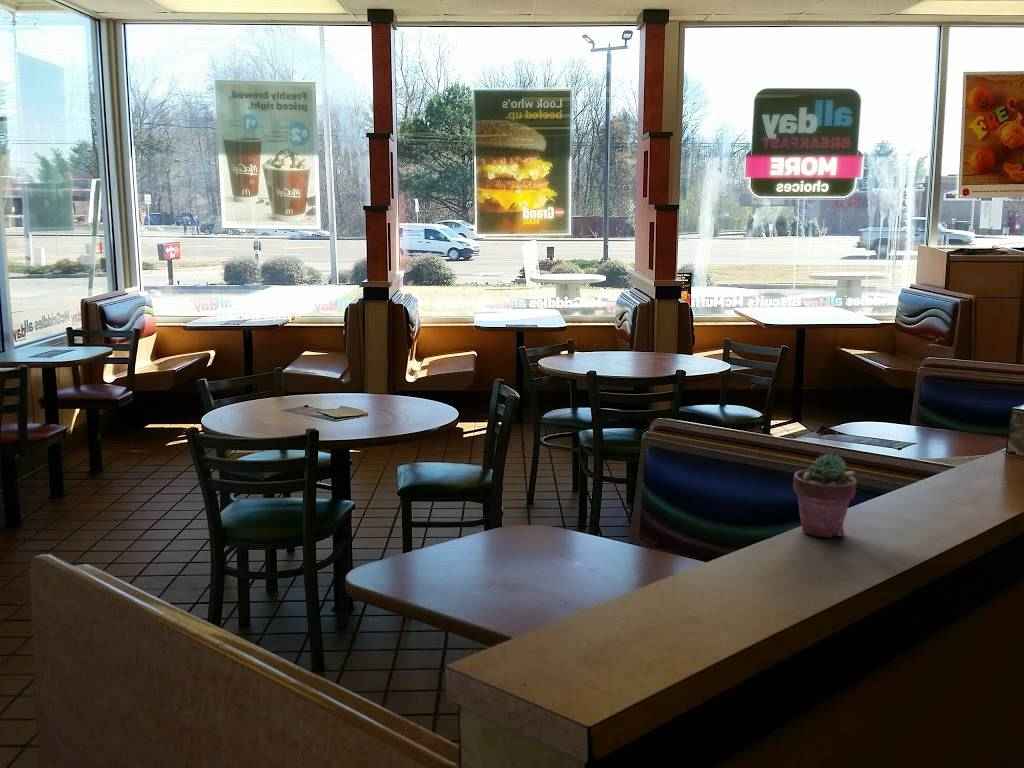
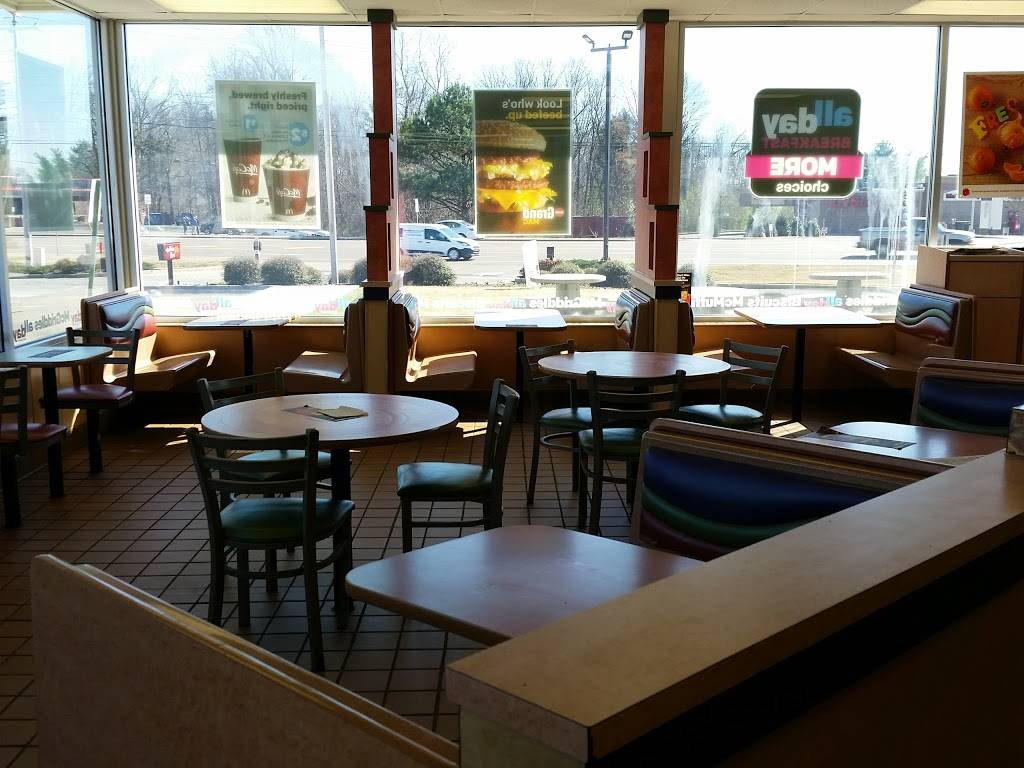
- potted succulent (824, 492)
